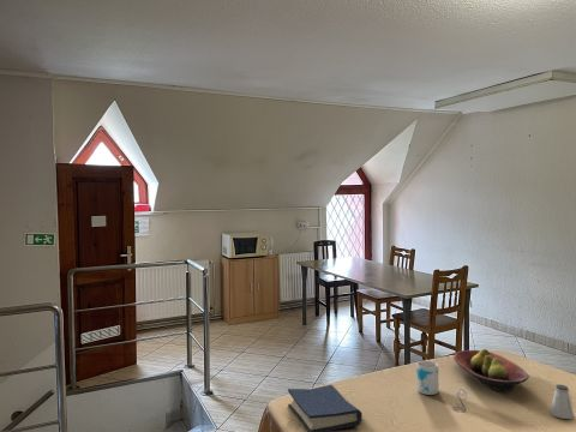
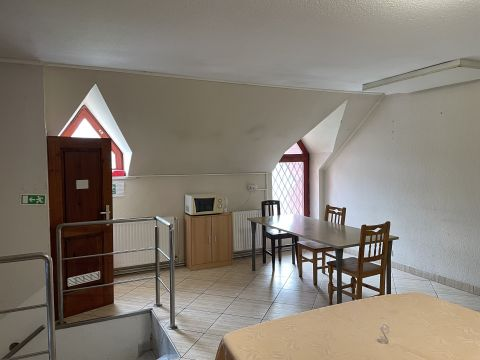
- mug (425, 376)
- fruit bowl (488, 365)
- saltshaker (562, 400)
- hardback book (323, 406)
